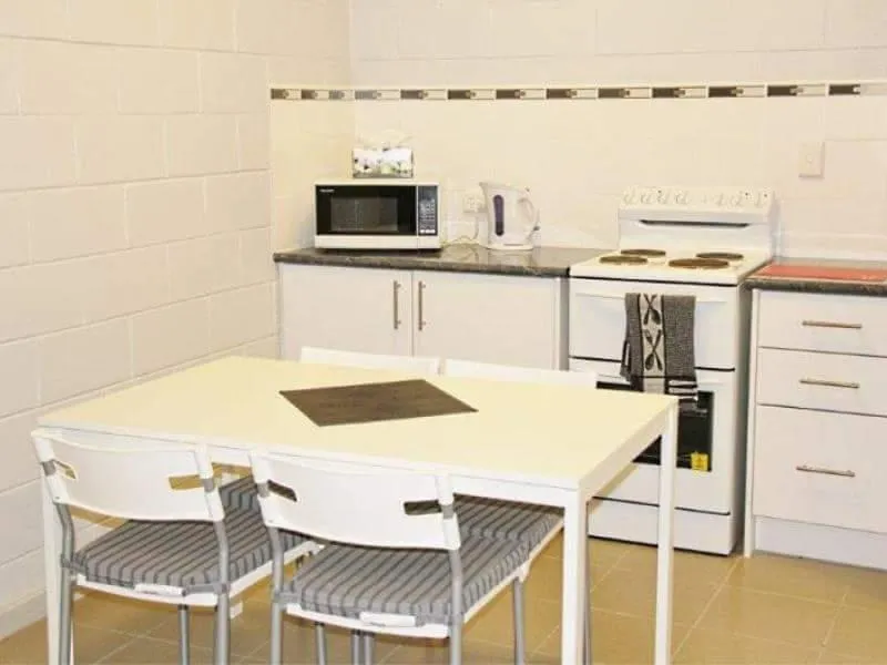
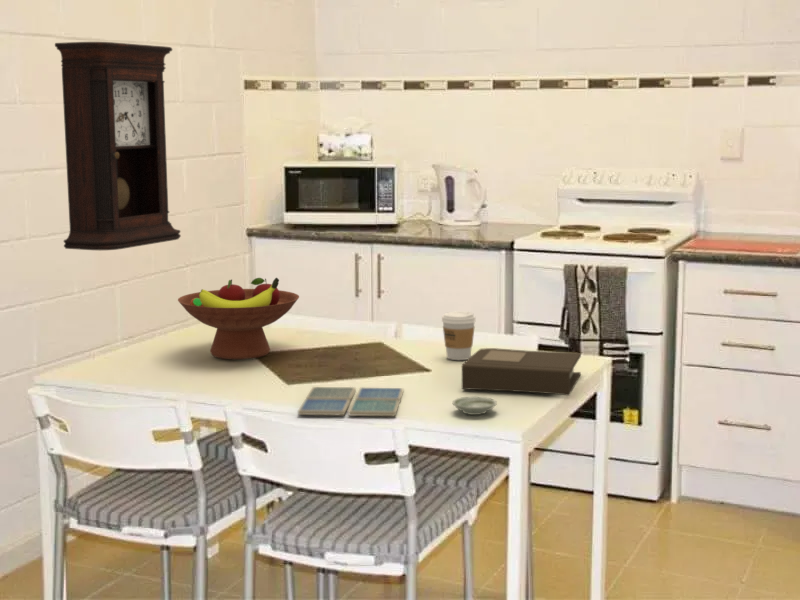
+ saucer (474, 406)
+ pendulum clock (124, 145)
+ drink coaster (353, 401)
+ fruit bowl (239, 315)
+ coffee cup (458, 335)
+ book (522, 370)
